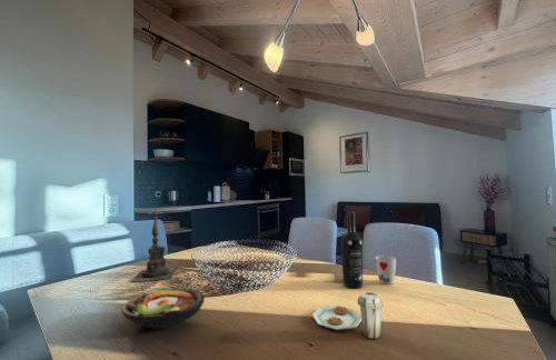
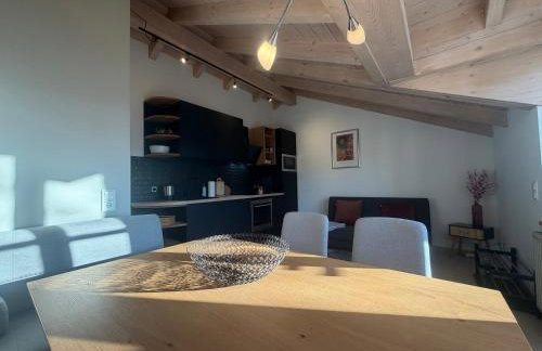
- wine bottle (351, 248)
- candle holder (155, 238)
- cup (386, 270)
- plate (347, 308)
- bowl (163, 309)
